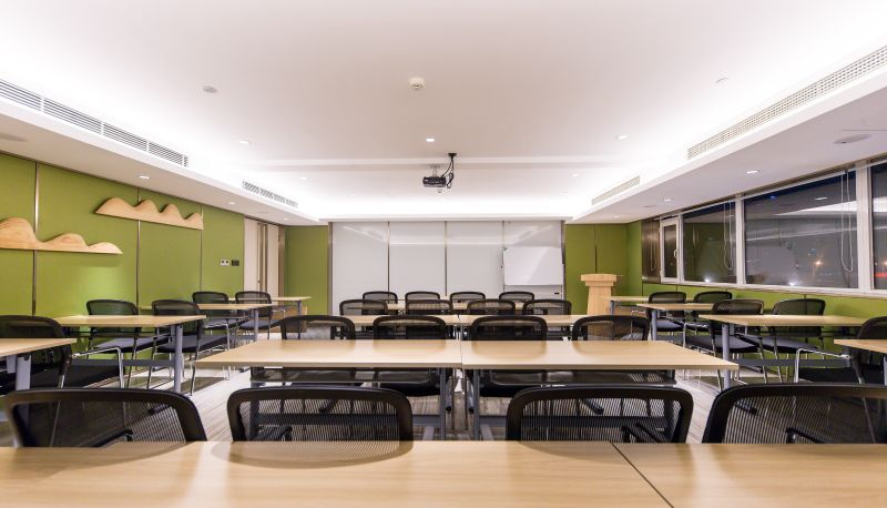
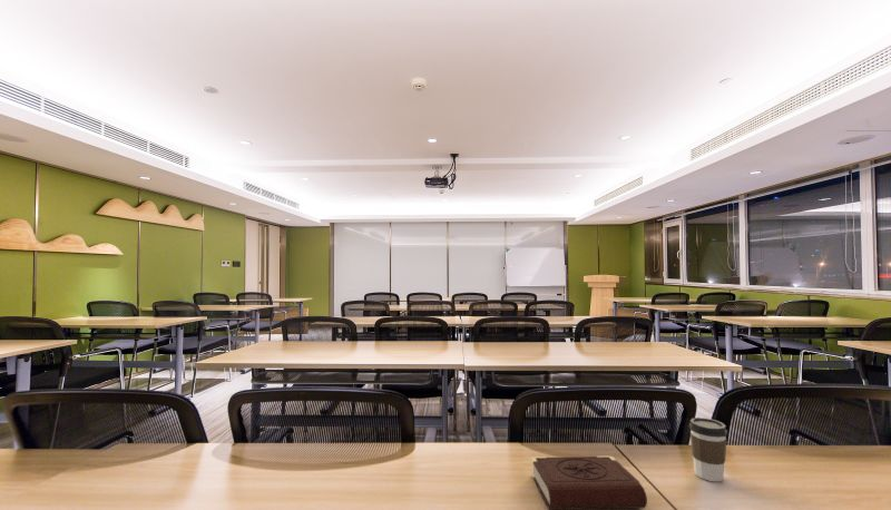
+ book (584, 480)
+ coffee cup (707, 449)
